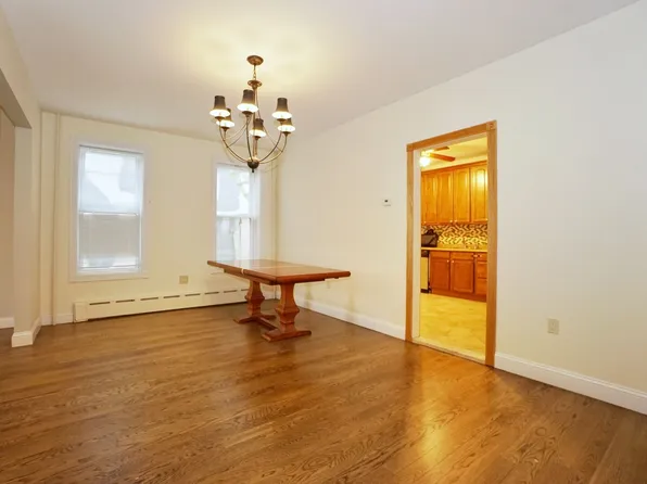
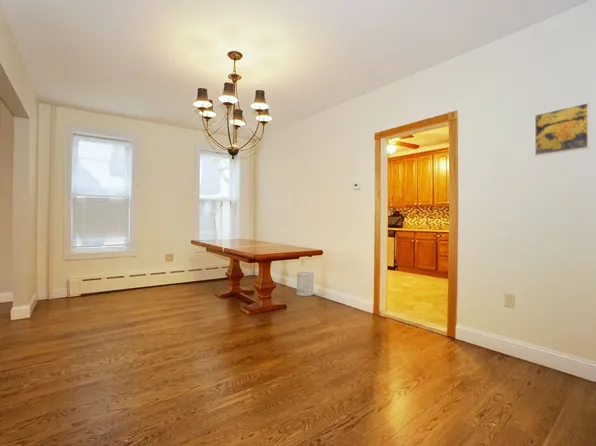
+ wastebasket (305, 283)
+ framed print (560, 130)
